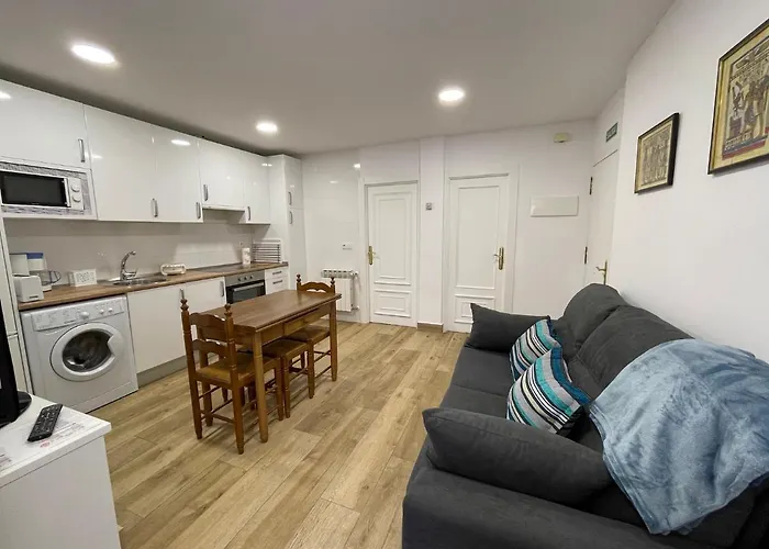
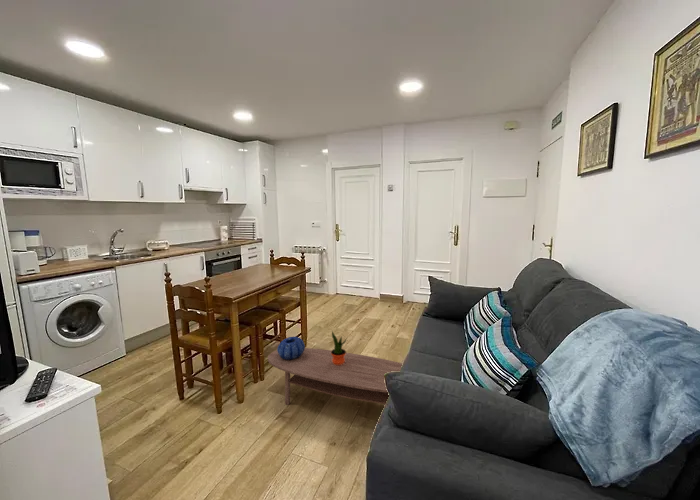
+ potted plant (337, 346)
+ coffee table (345, 385)
+ decorative bowl (291, 347)
